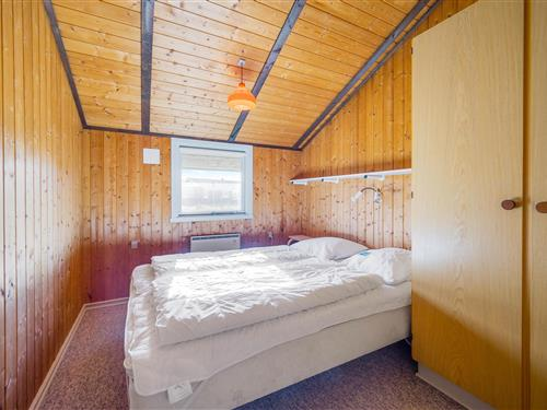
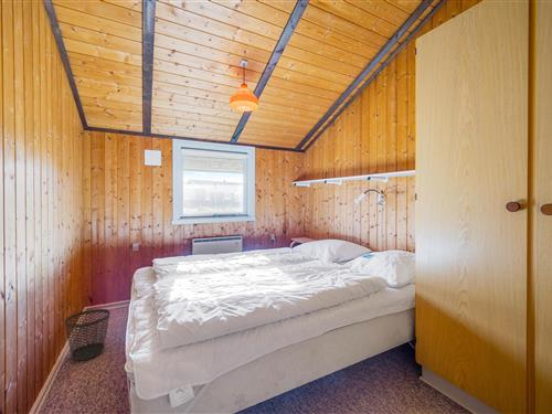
+ wastebasket (87, 335)
